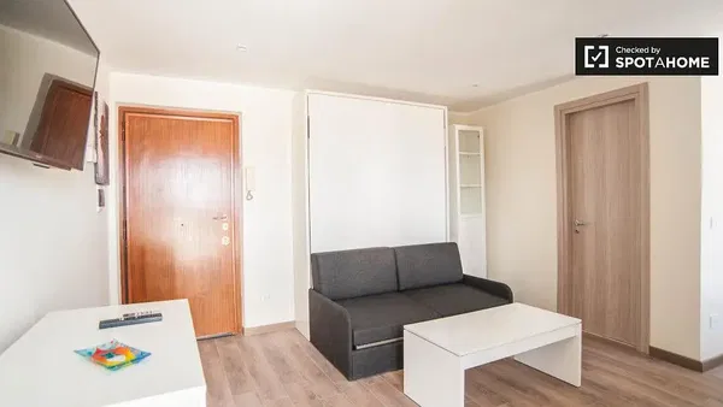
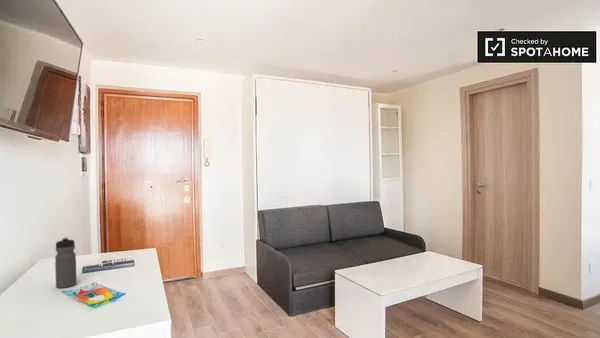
+ water bottle (65, 261)
